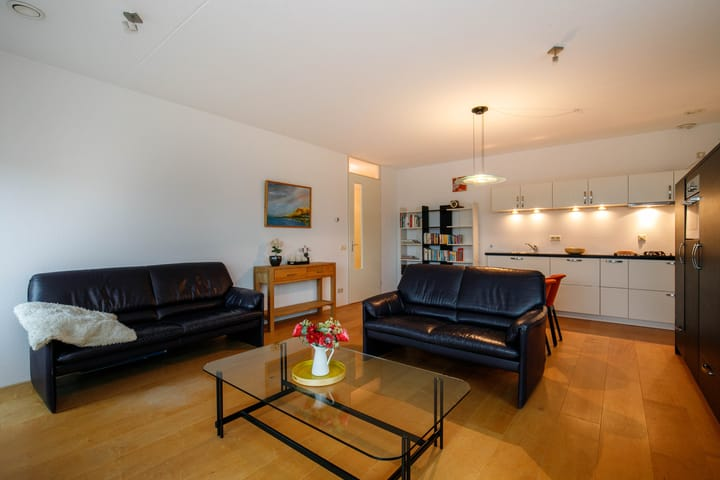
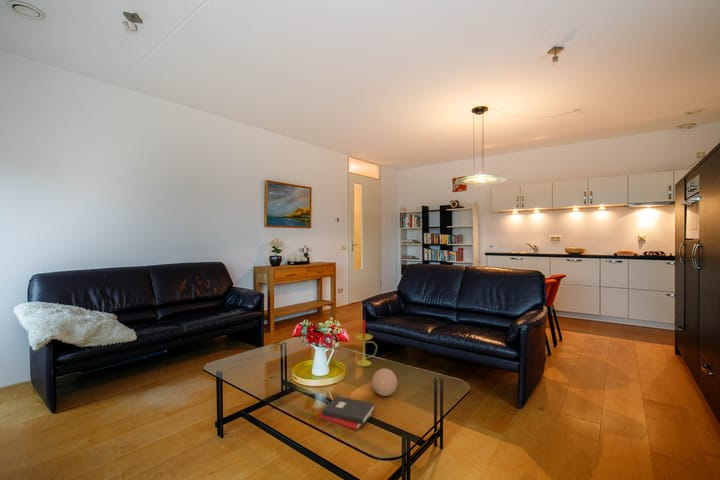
+ hardback book (348, 411)
+ decorative ball (384, 382)
+ candle (364, 341)
